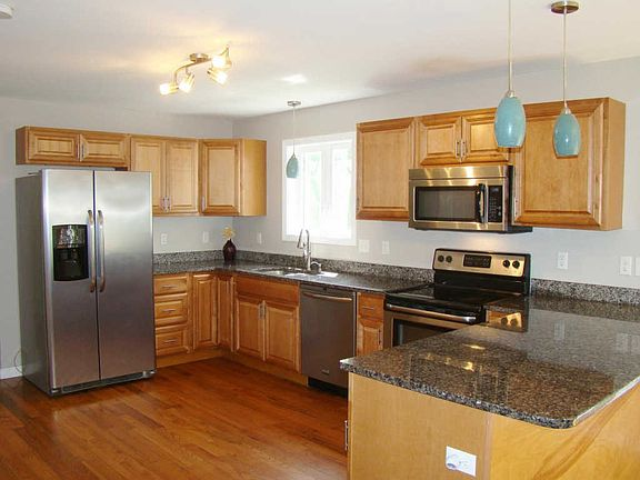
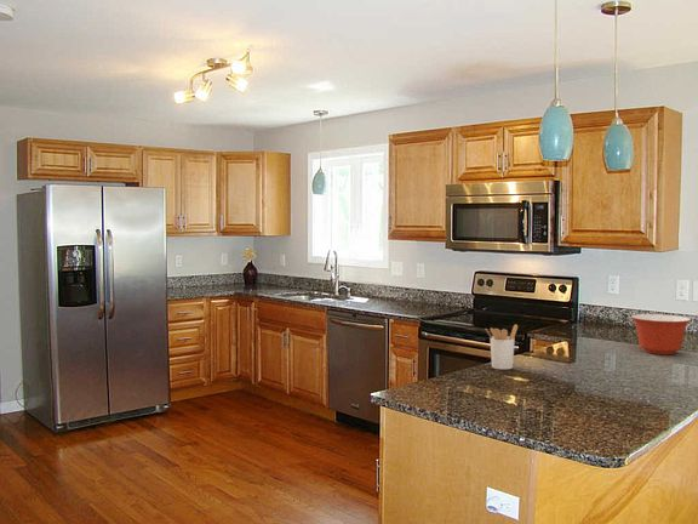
+ mixing bowl (659, 335)
+ utensil holder (500, 346)
